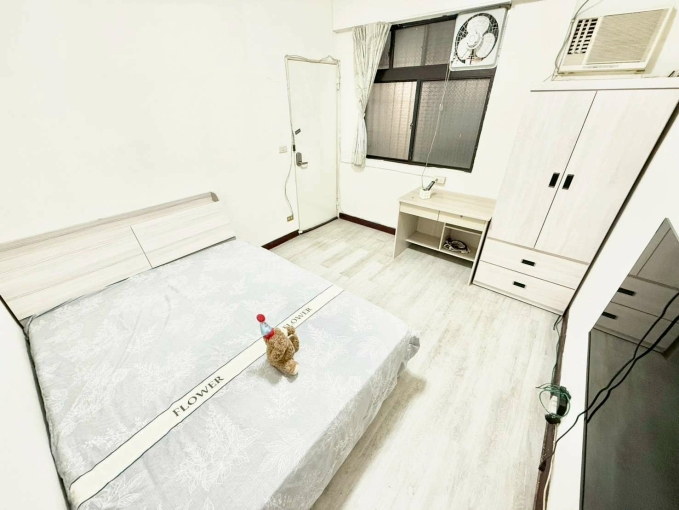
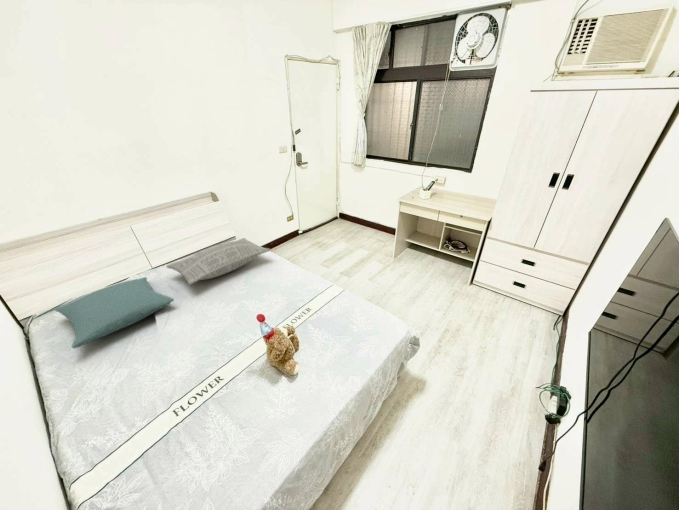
+ pillow (115, 305)
+ pillow (221, 258)
